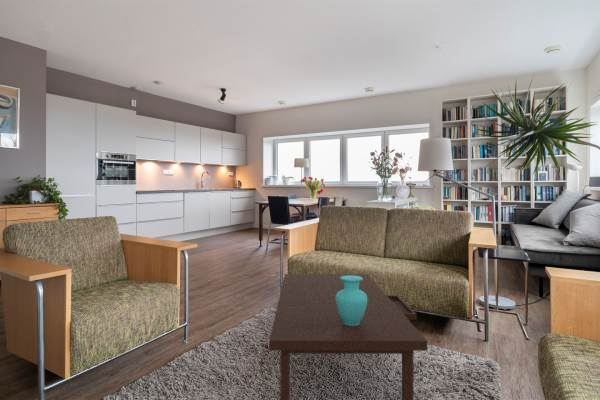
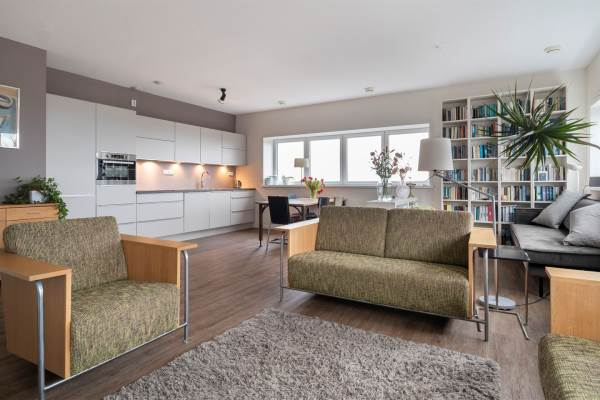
- coffee table (344, 311)
